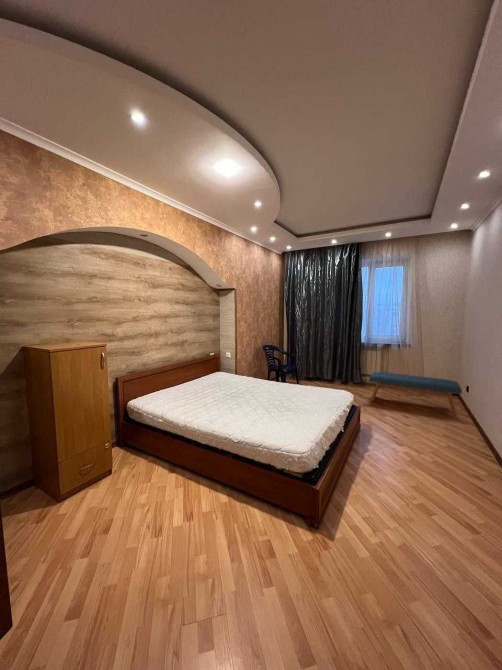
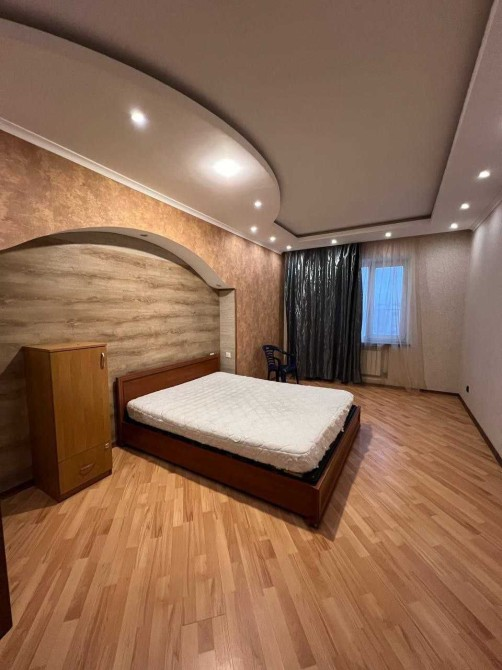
- bench (411, 390)
